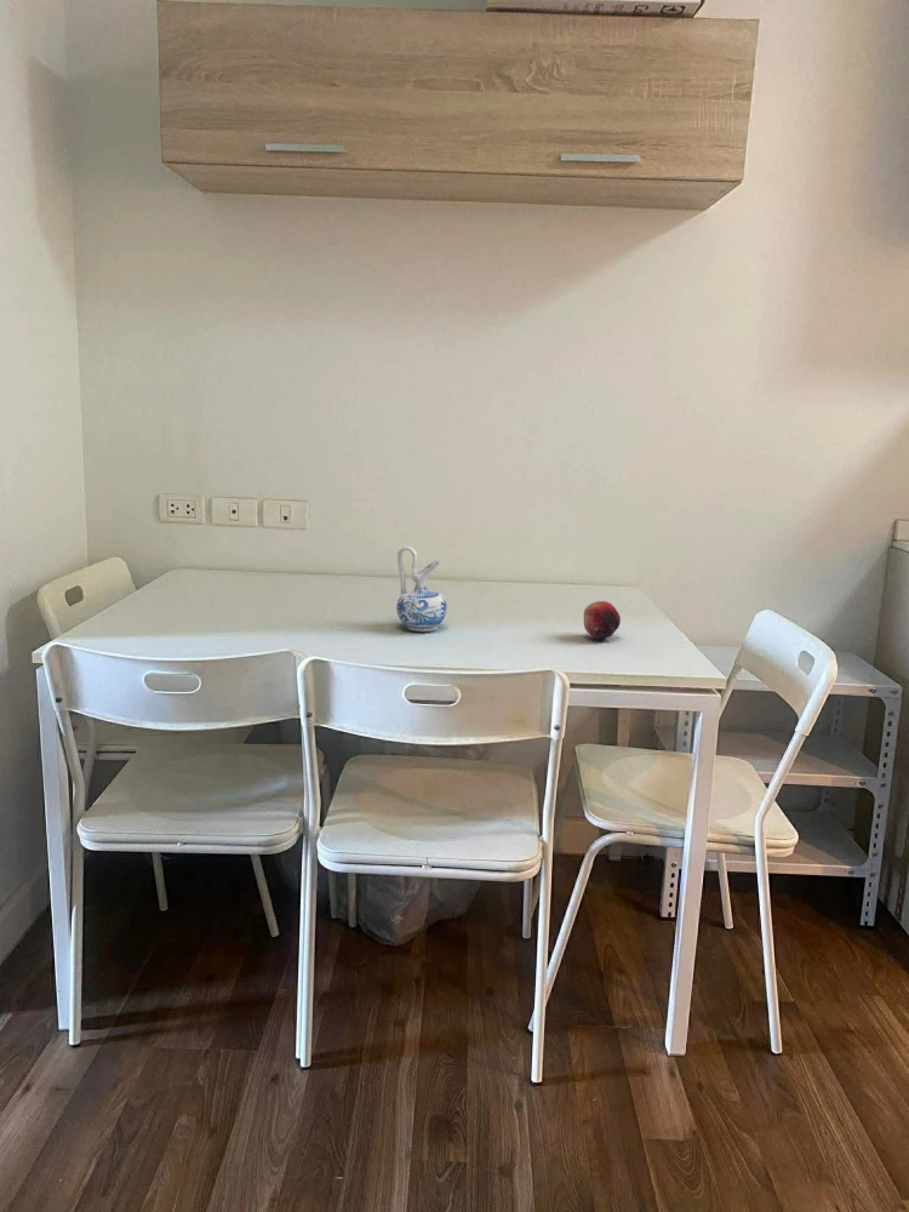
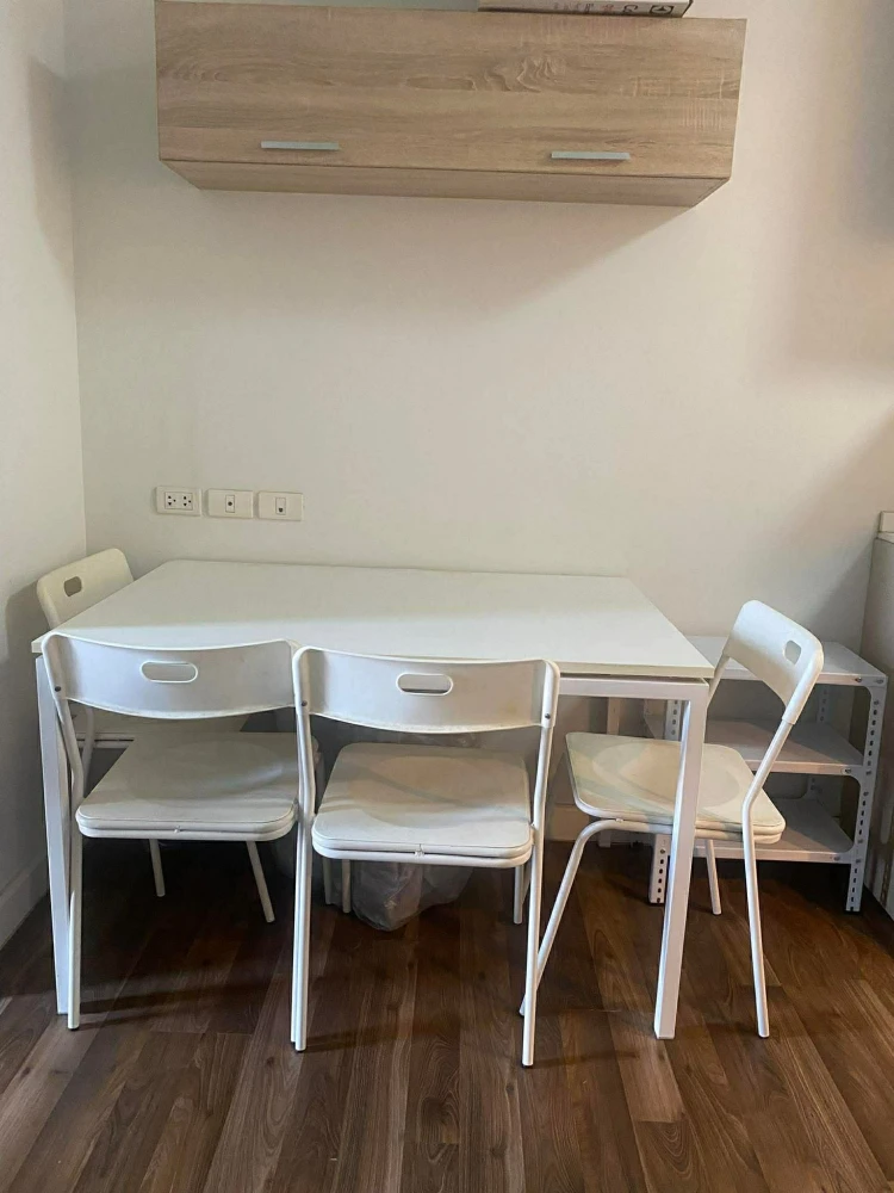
- fruit (601, 619)
- ceramic pitcher (422, 588)
